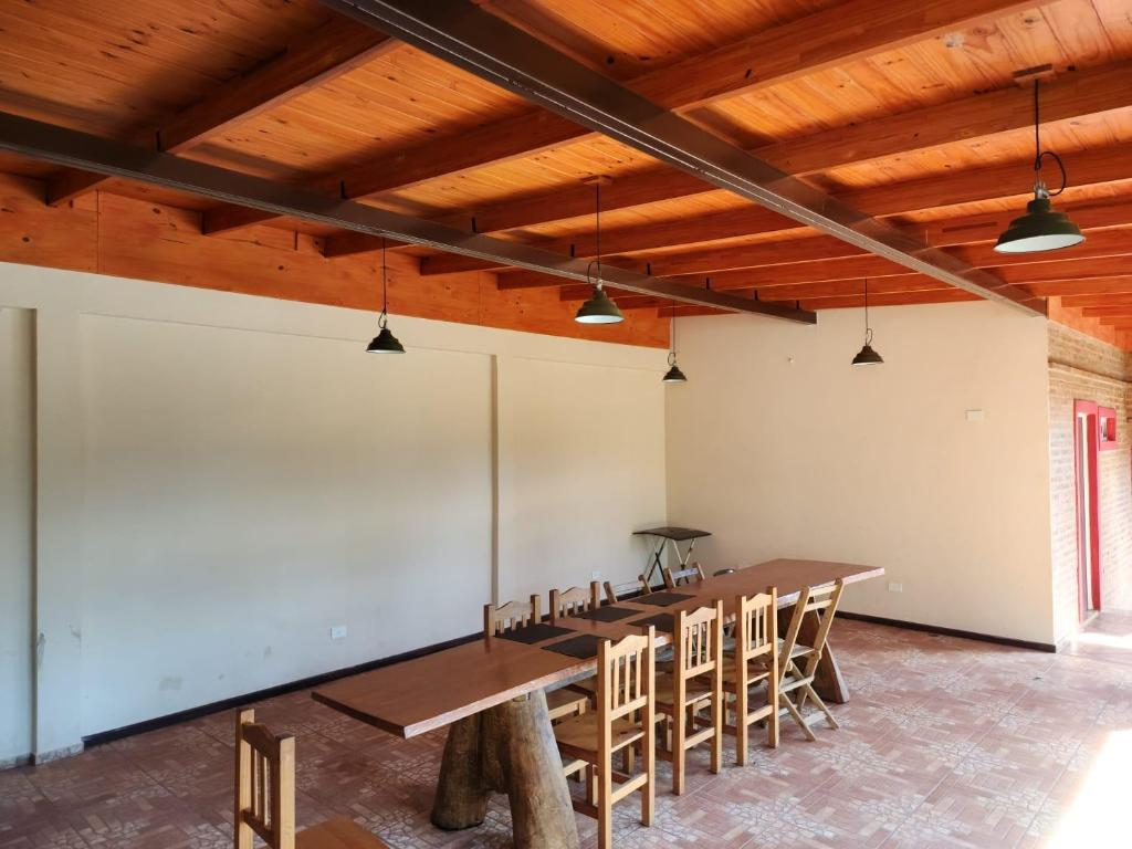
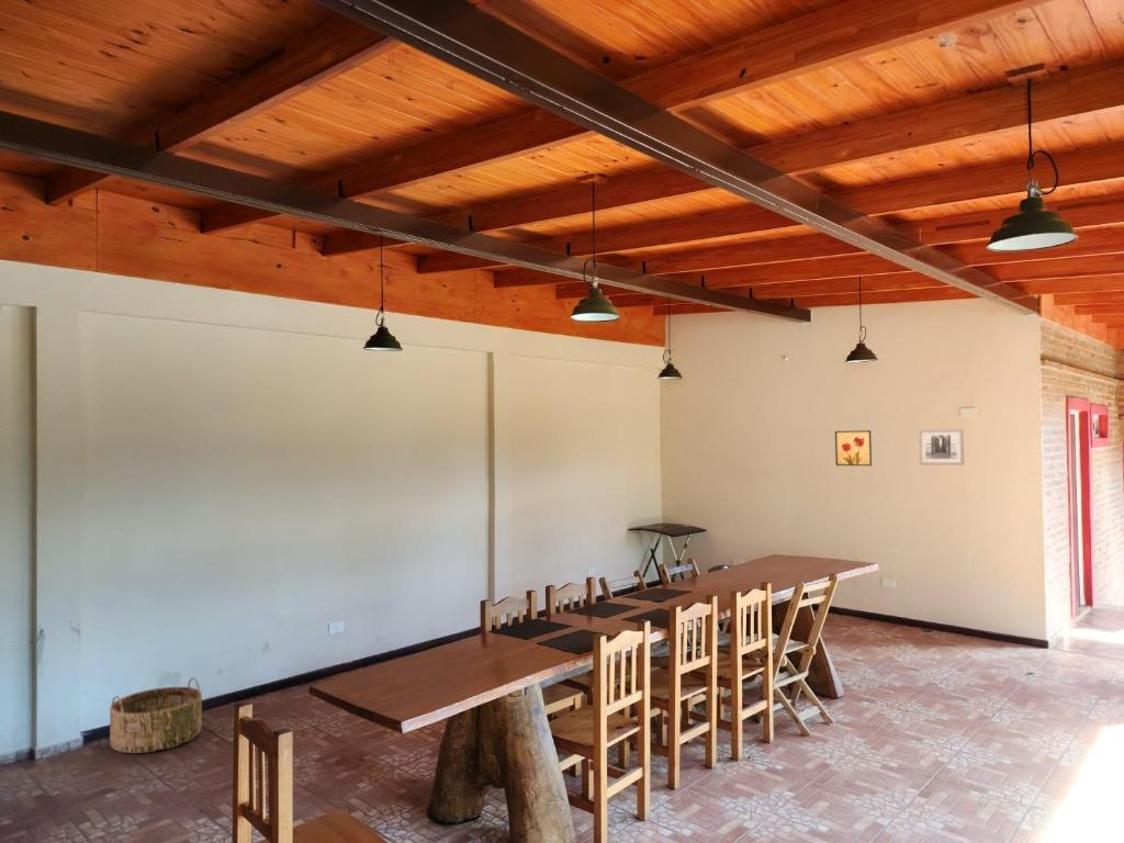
+ wall art (853, 448)
+ wall art (941, 447)
+ basket (157, 711)
